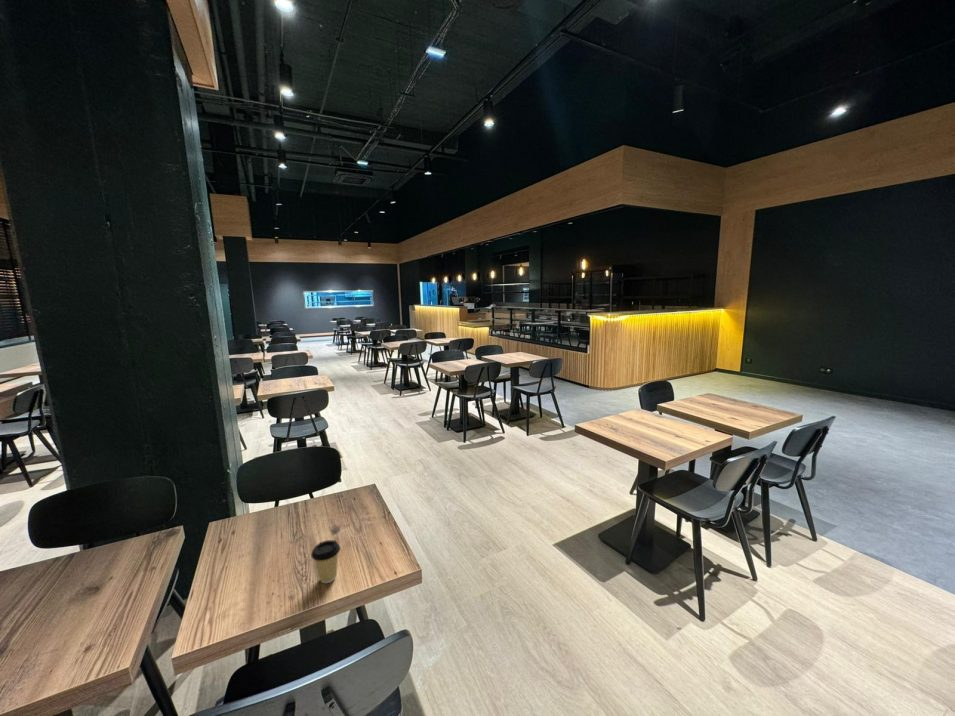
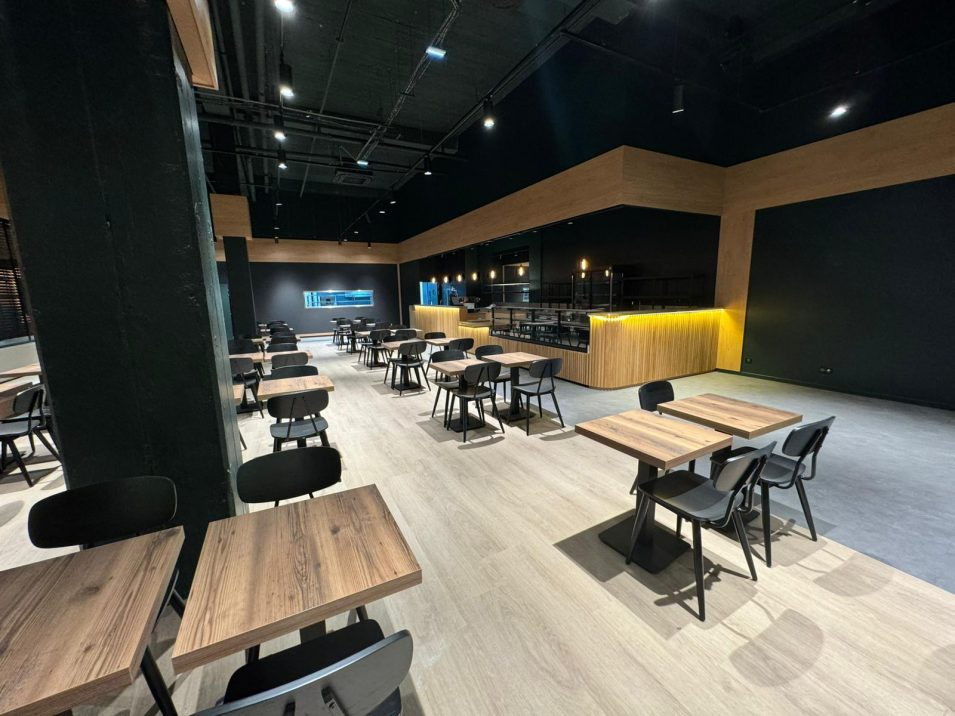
- coffee cup (326, 562)
